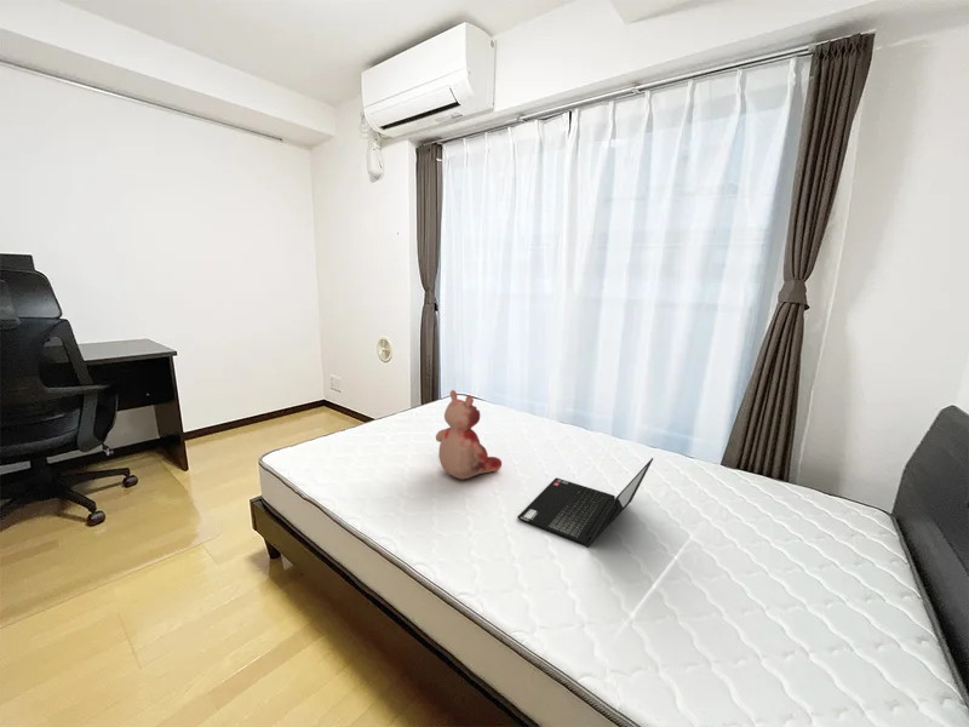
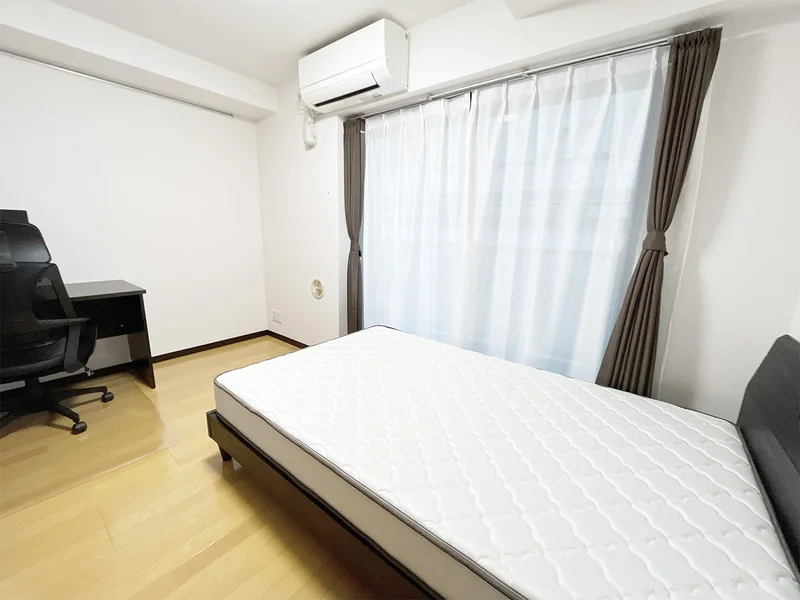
- teddy bear (470, 431)
- laptop computer (586, 488)
